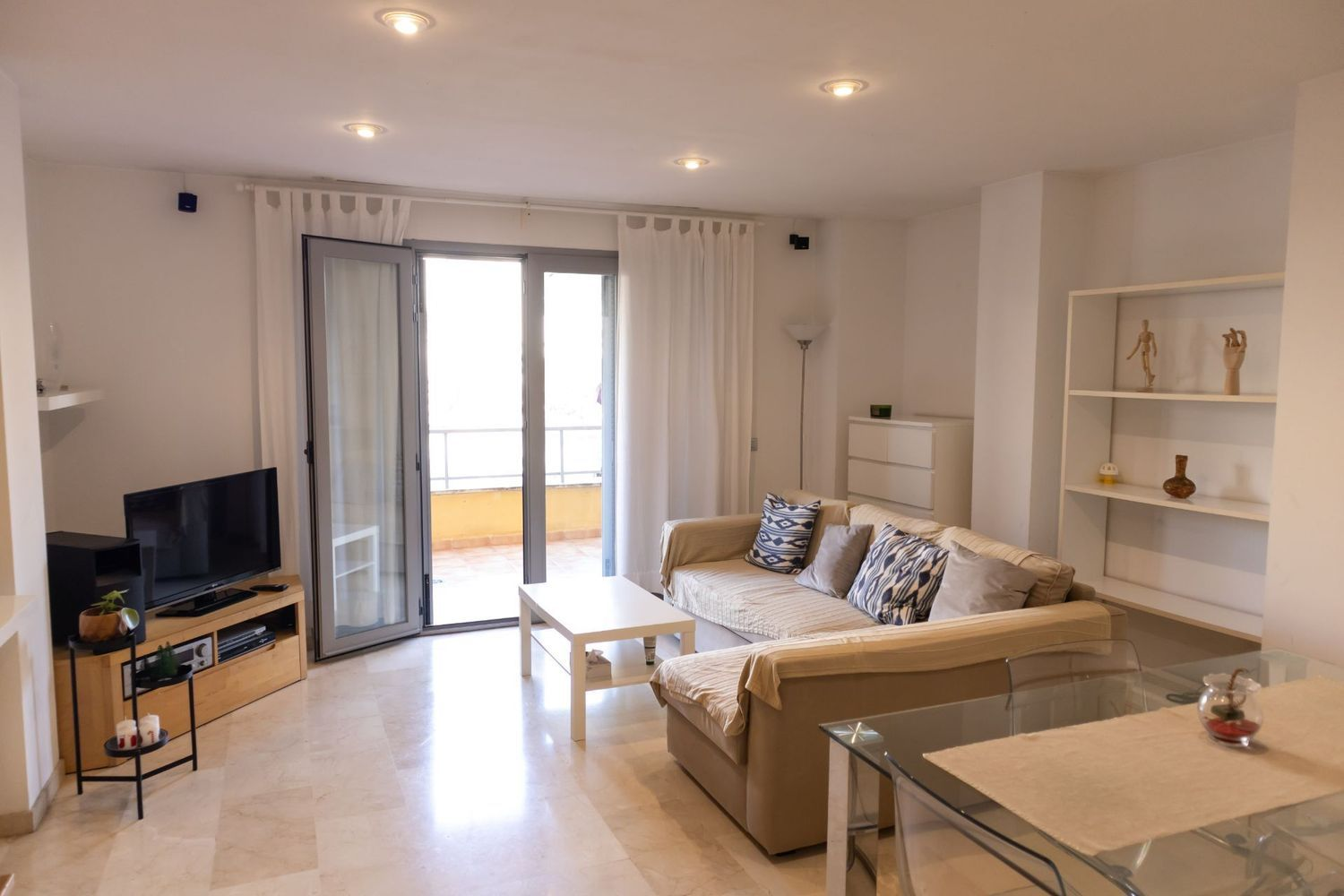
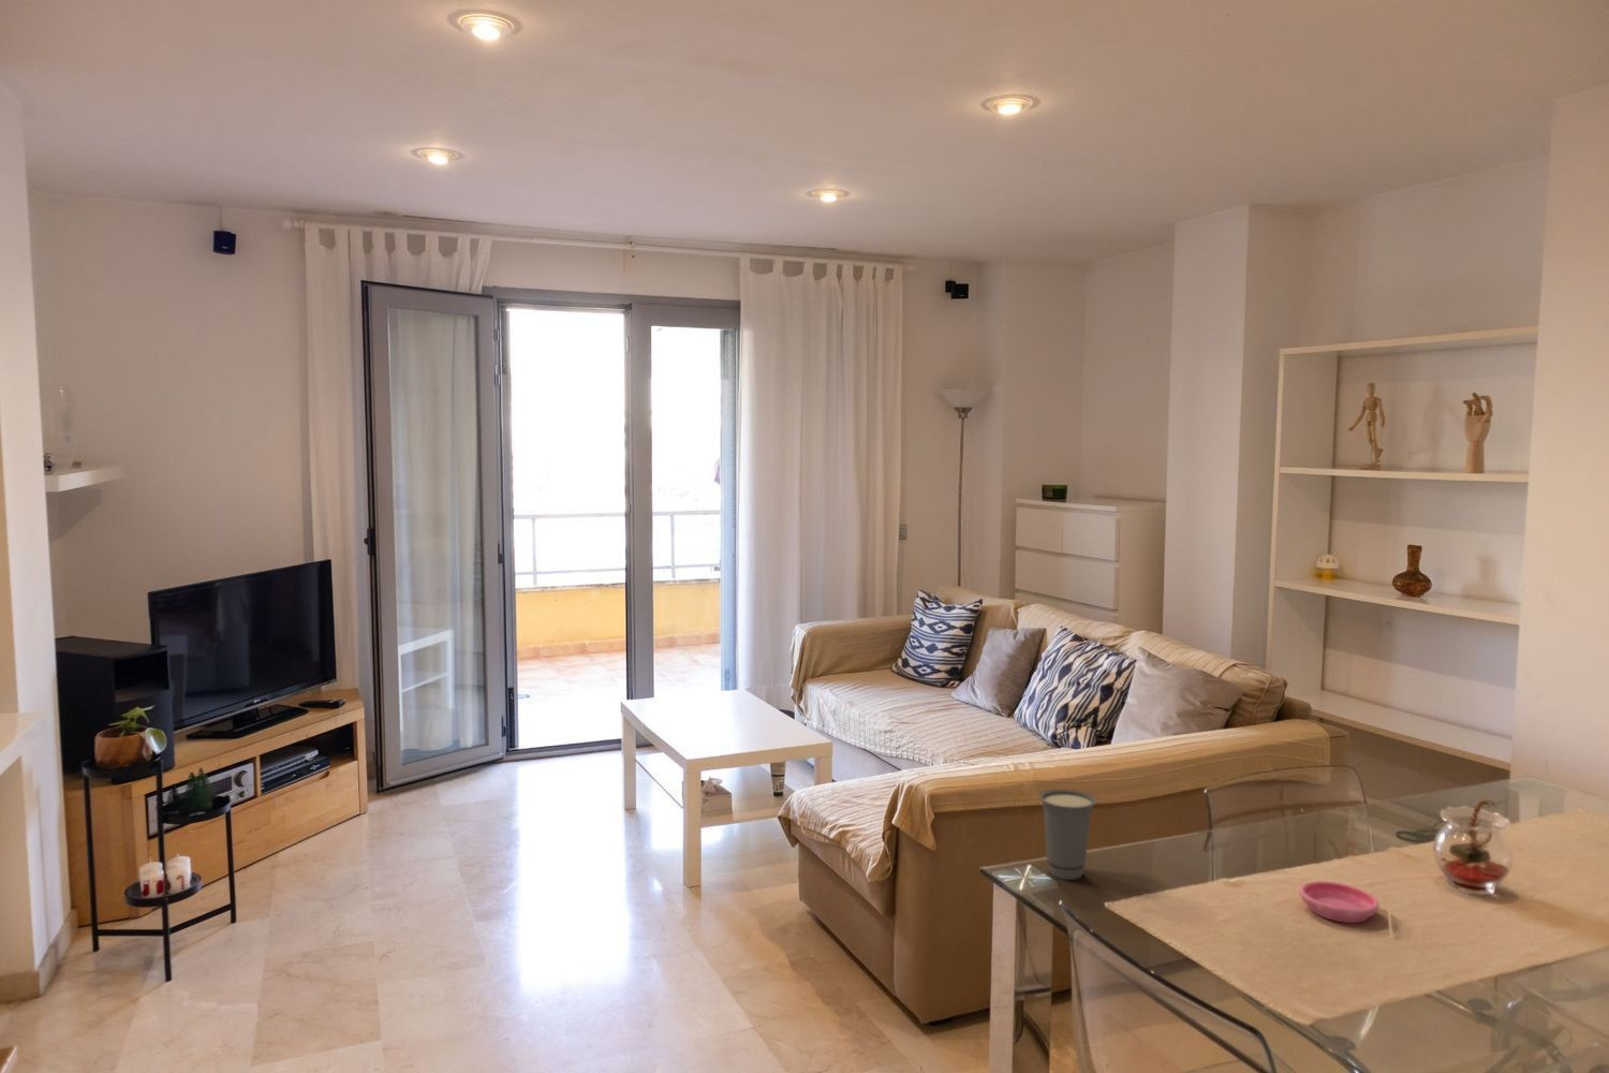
+ cup (1067, 836)
+ saucer (1337, 903)
